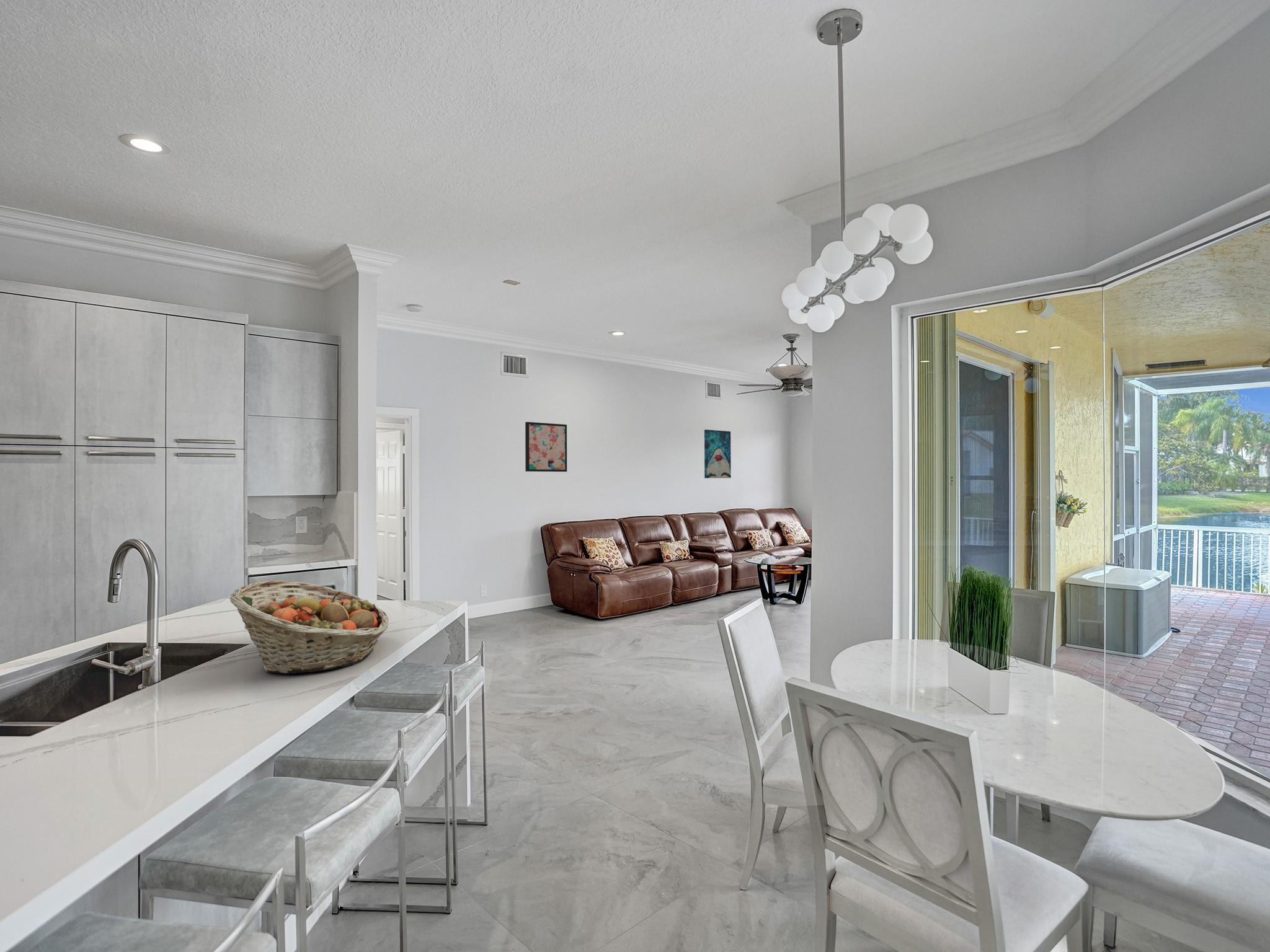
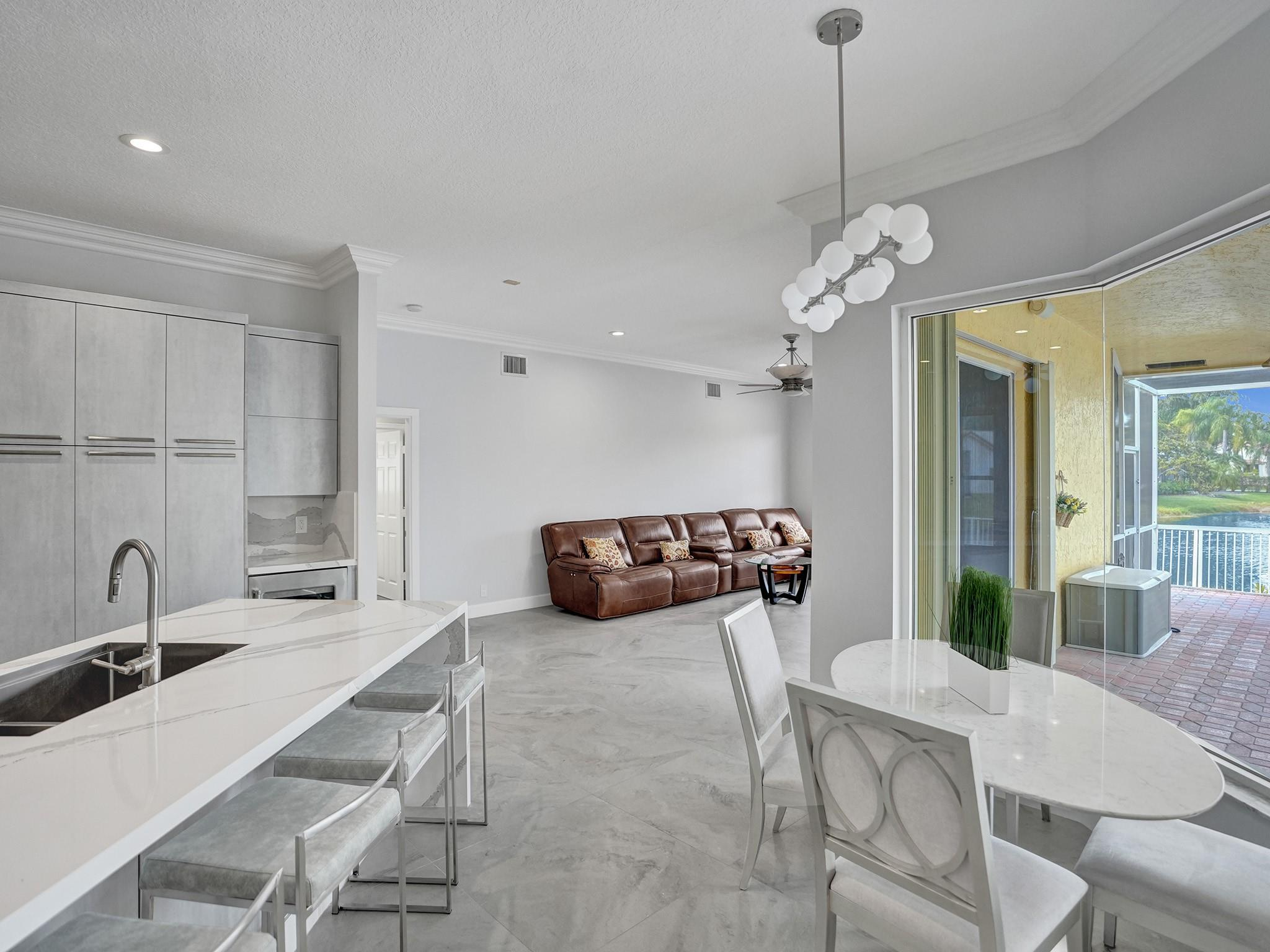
- wall art (717, 454)
- fruit basket (314, 620)
- wall art (546, 447)
